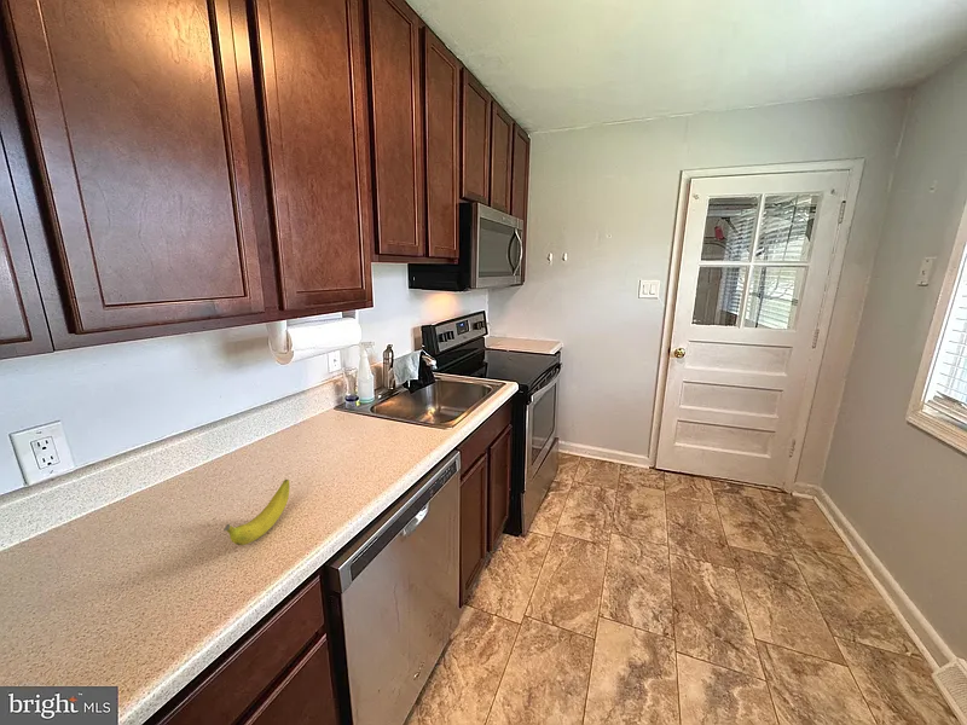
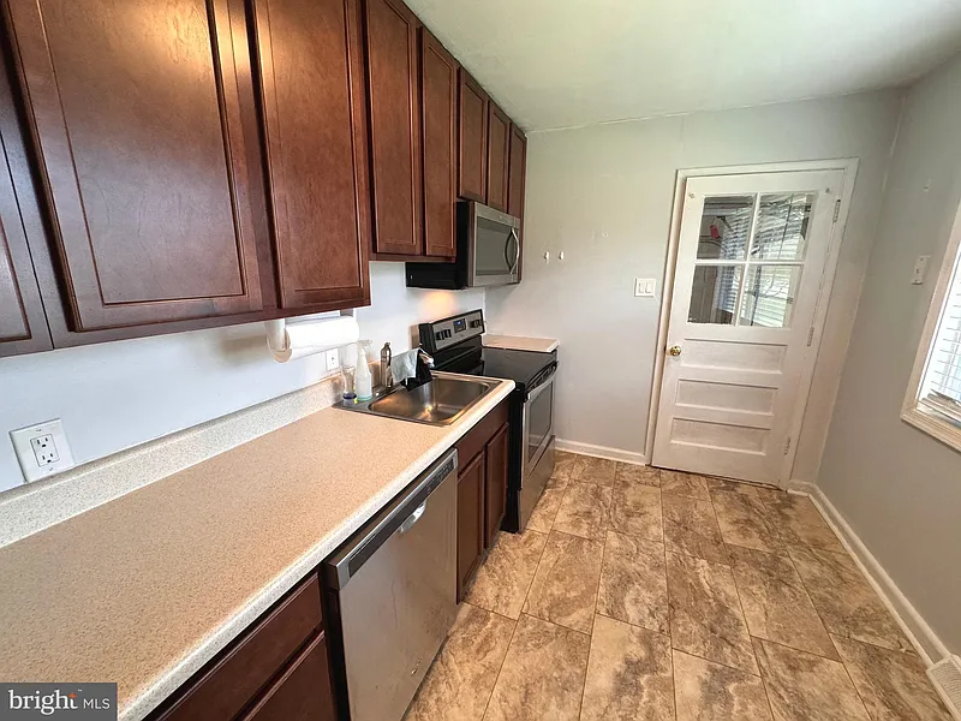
- banana (261, 515)
